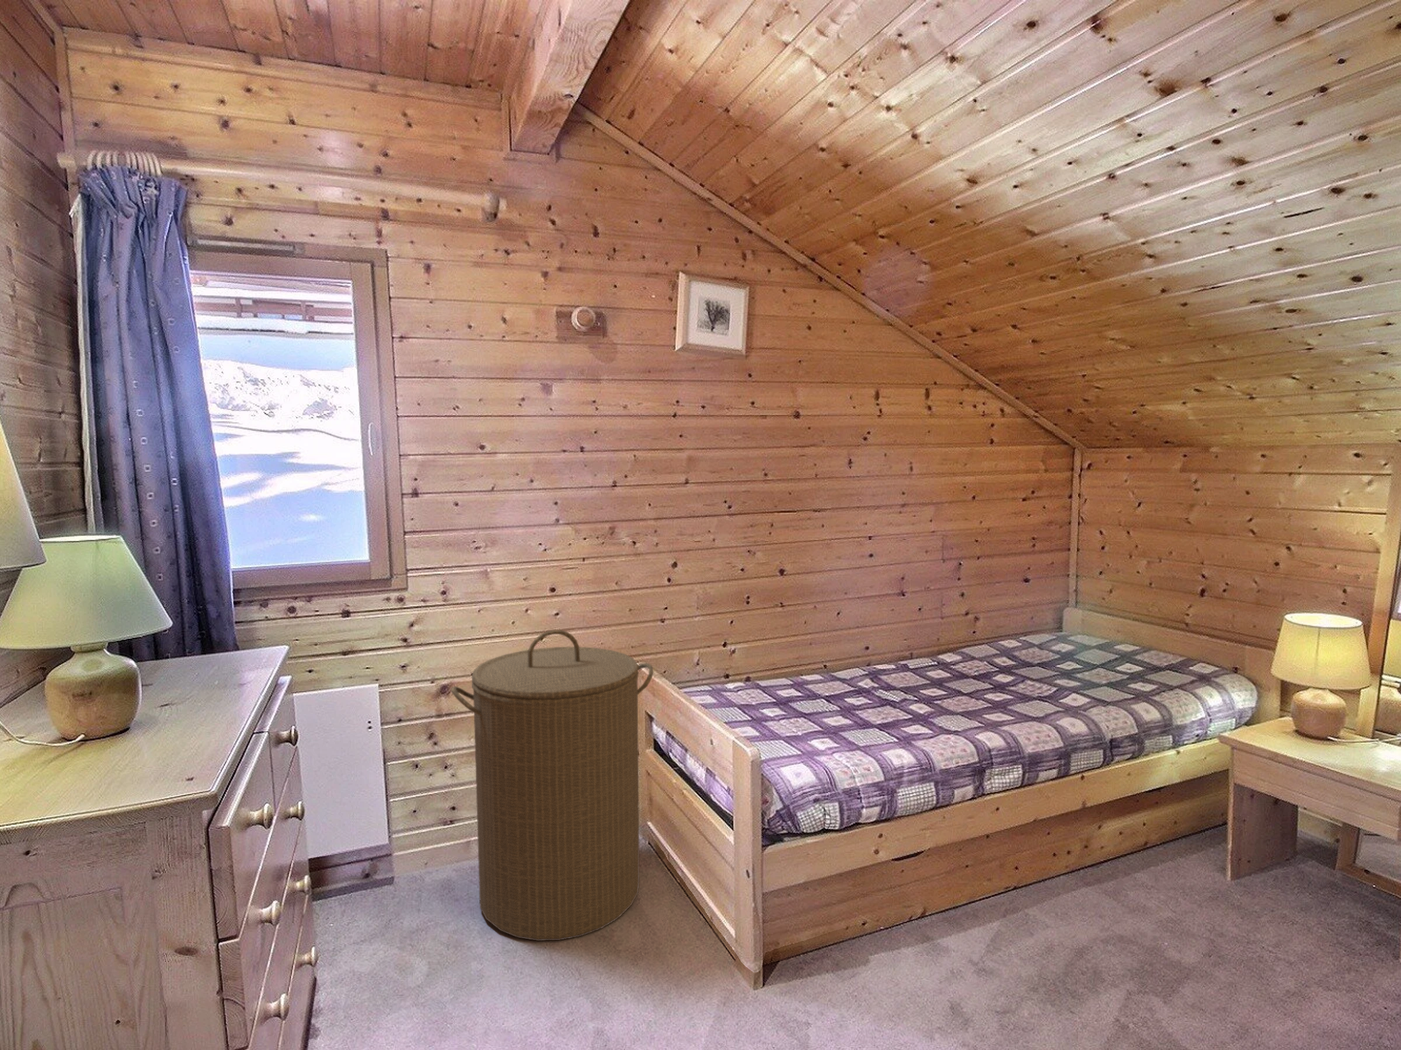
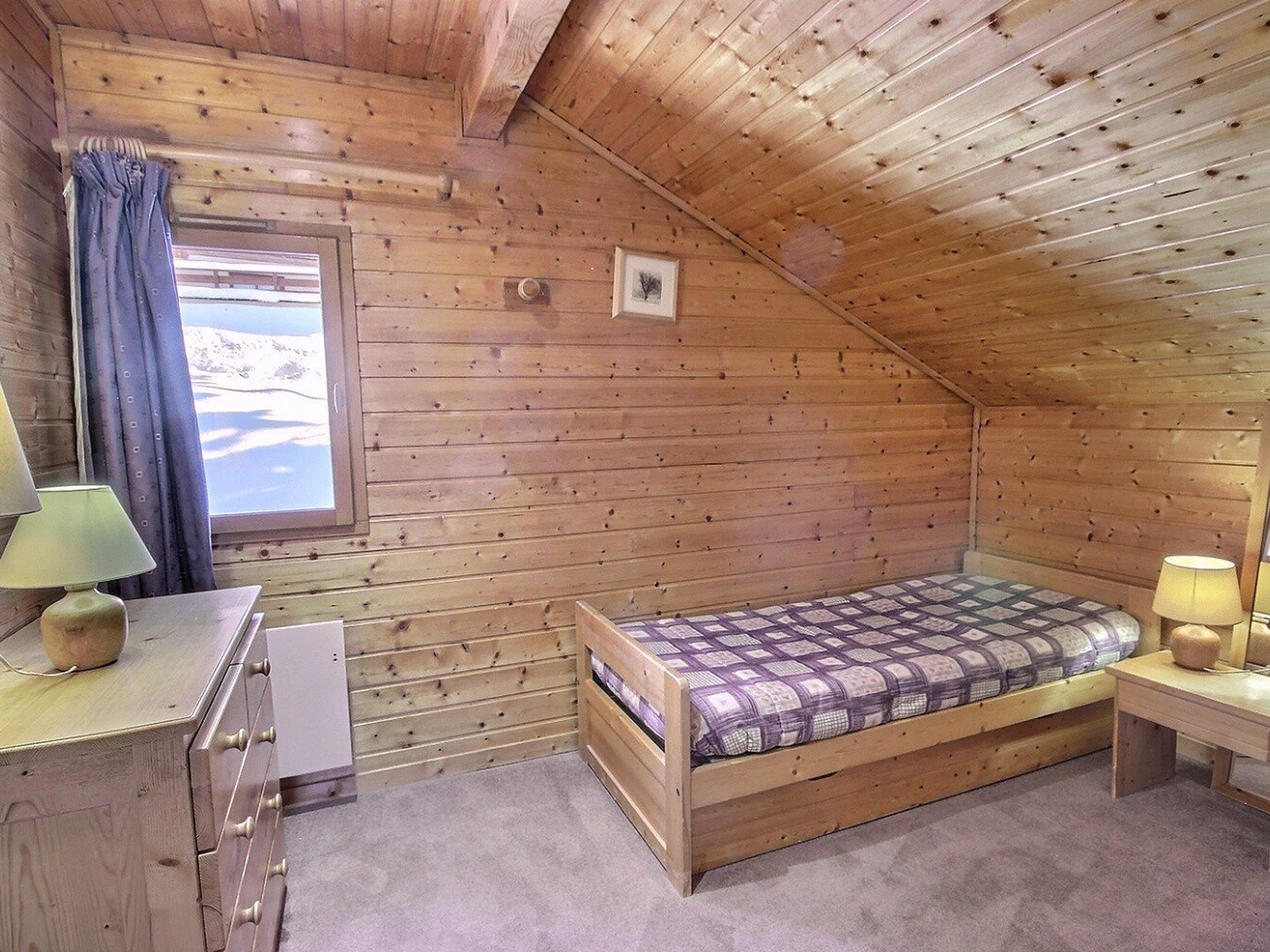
- laundry hamper (558, 762)
